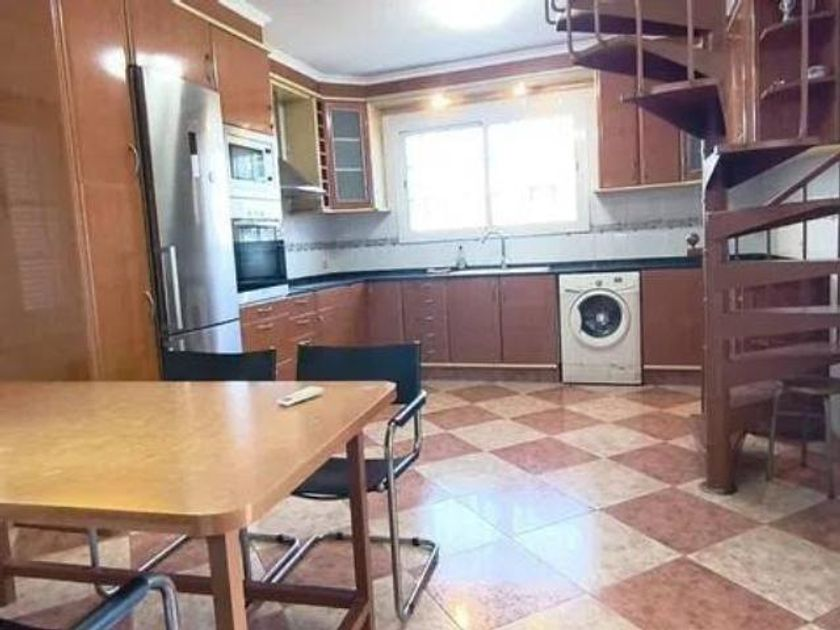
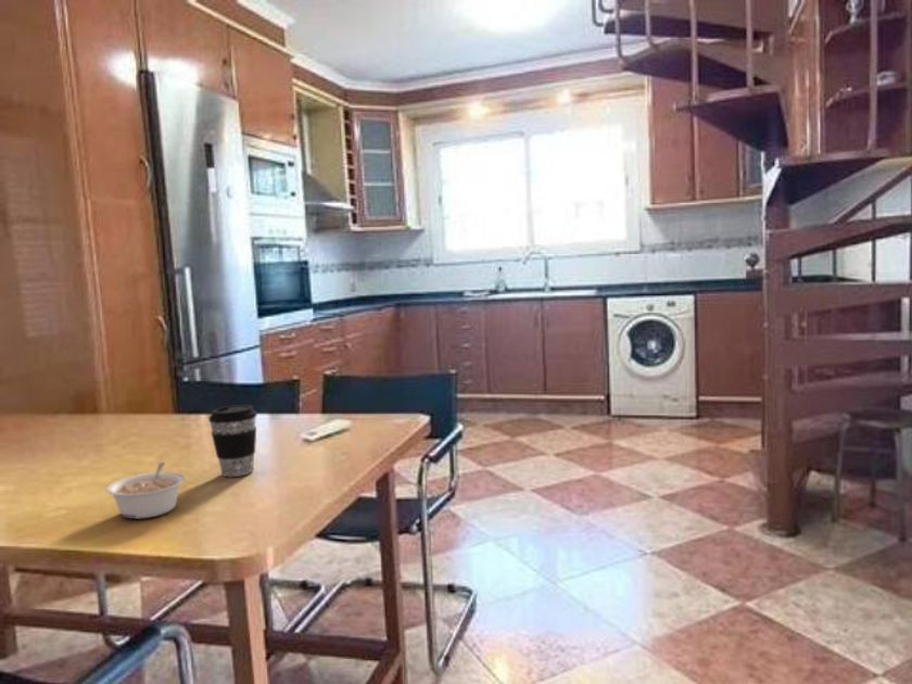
+ coffee cup (235, 440)
+ legume (145, 493)
